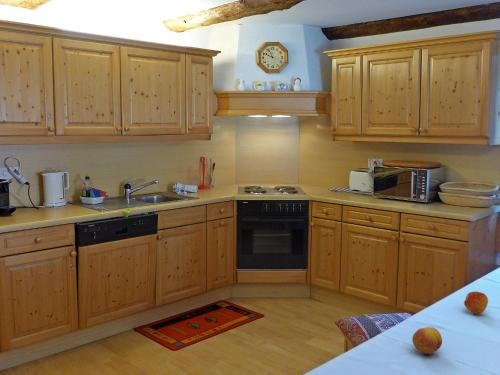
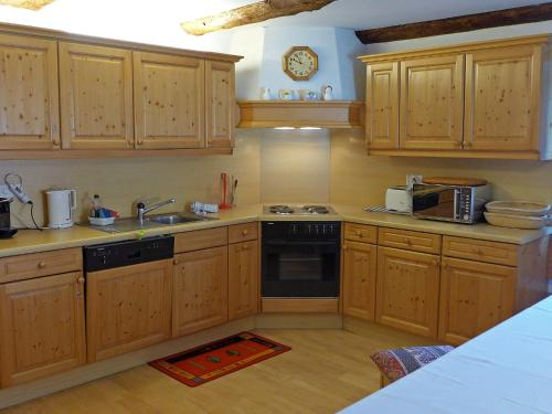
- fruit (476, 302)
- fruit (426, 340)
